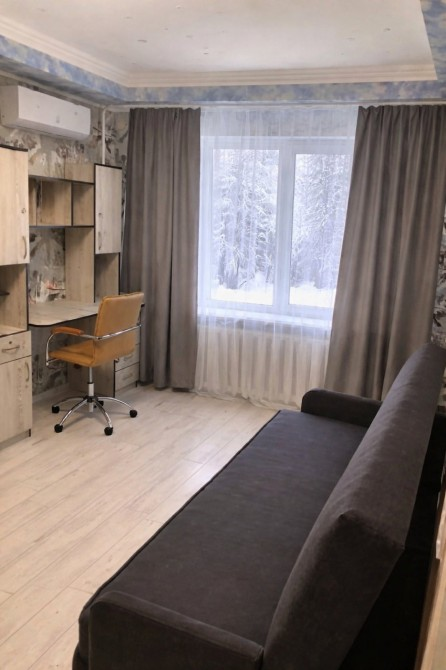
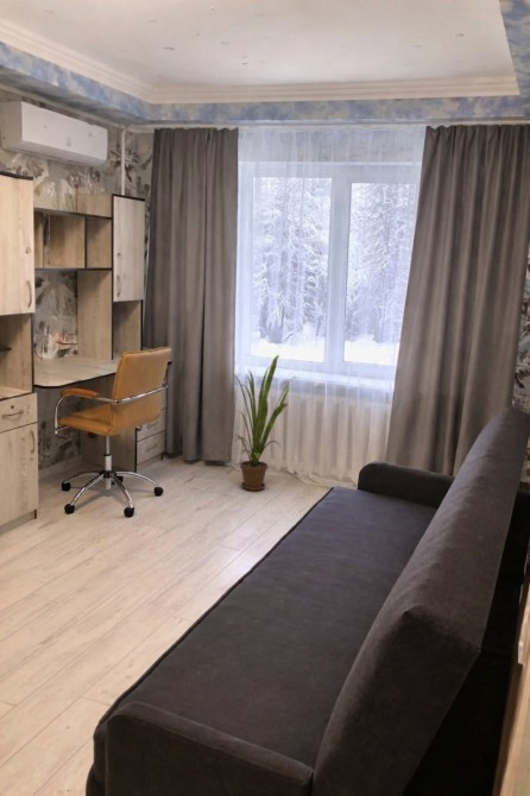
+ house plant (255, 422)
